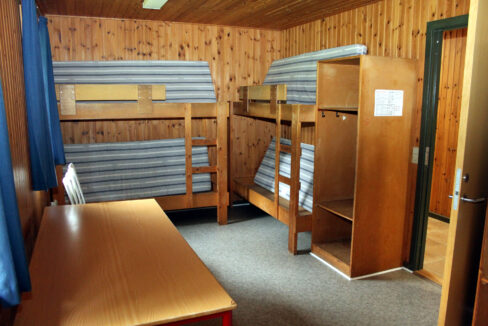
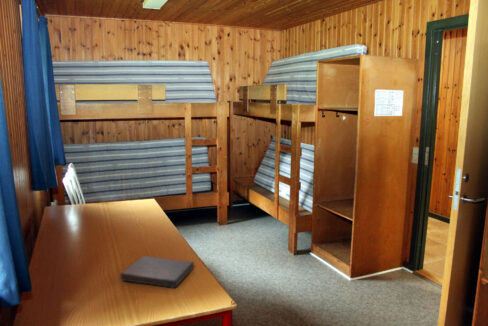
+ book (158, 270)
